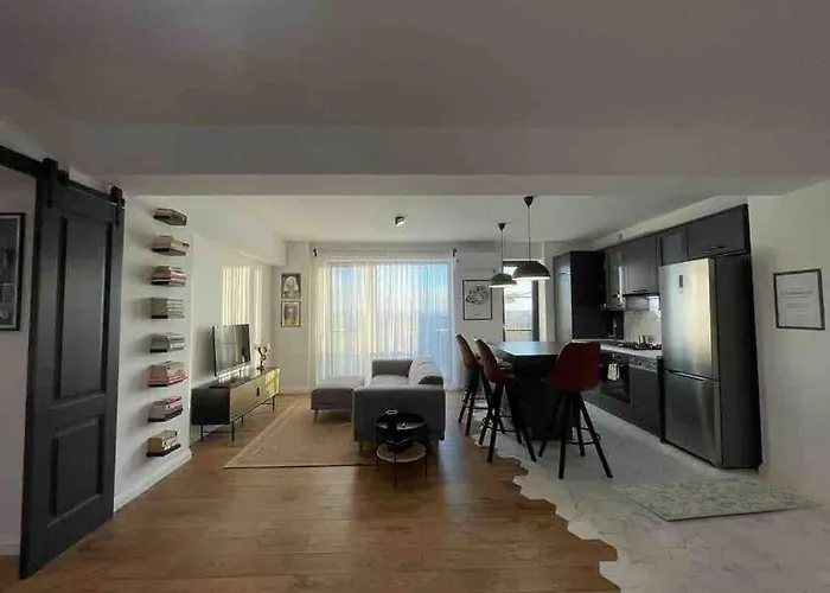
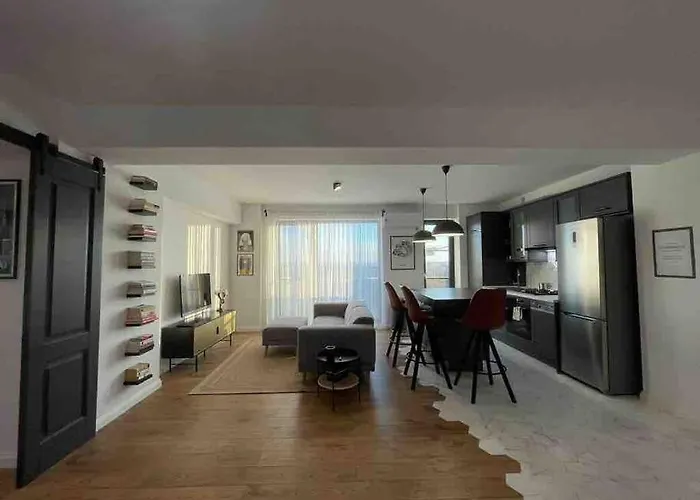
- rug (711, 495)
